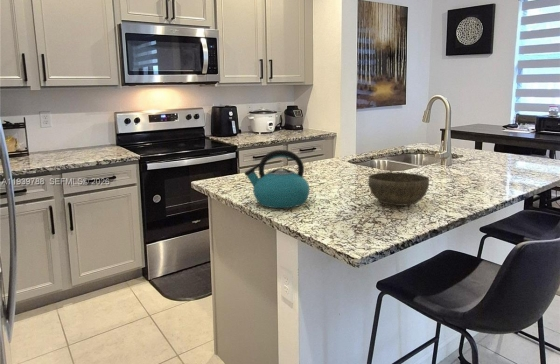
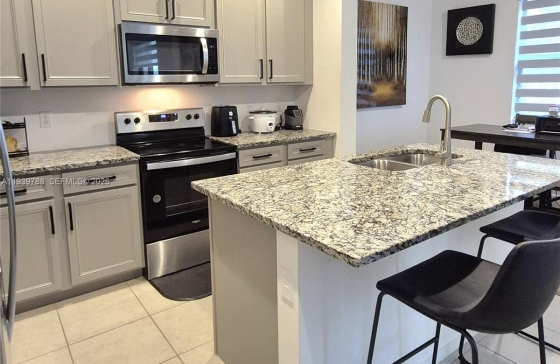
- bowl (397, 189)
- kettle (277, 176)
